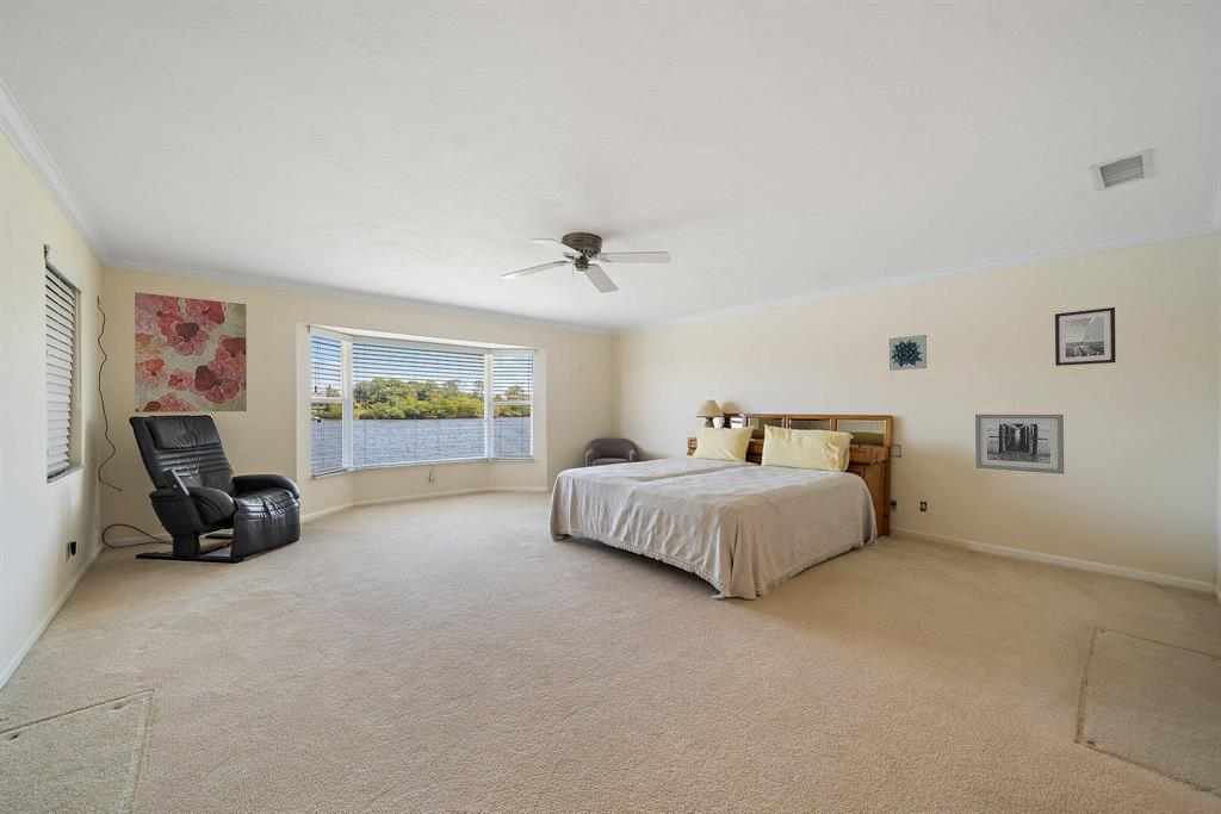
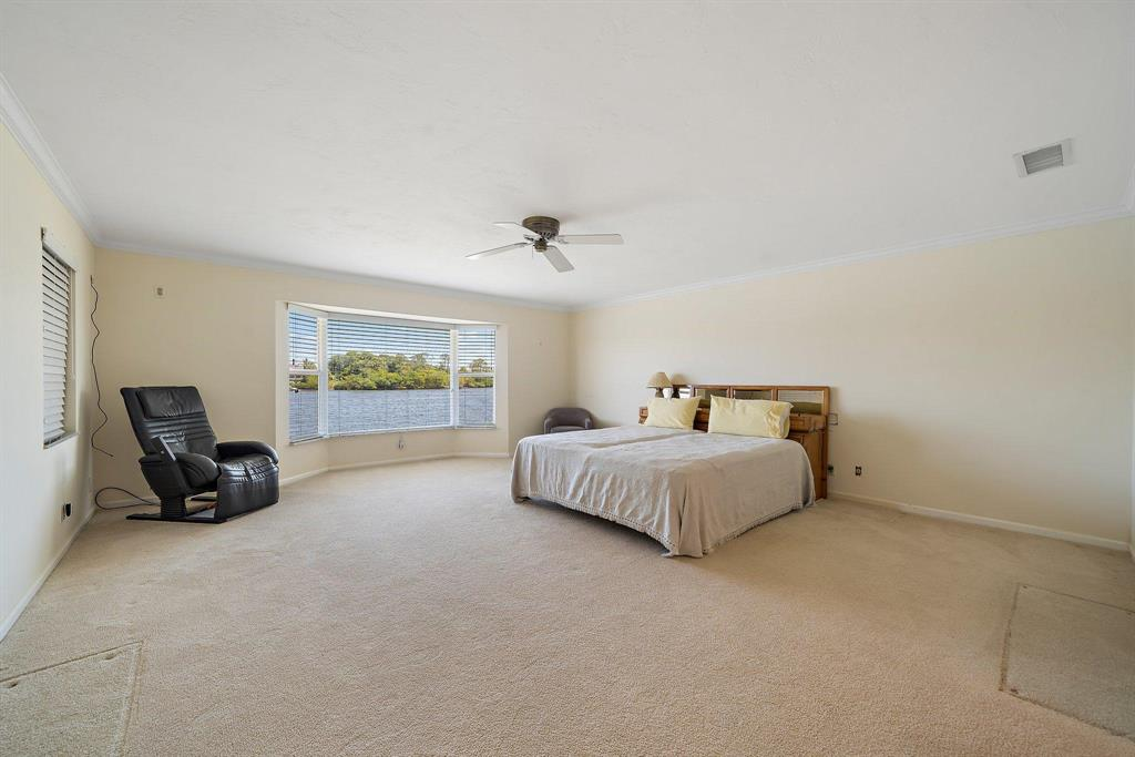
- wall art (1017, 442)
- wall art (193, 355)
- wall art (1084, 337)
- wall art (907, 353)
